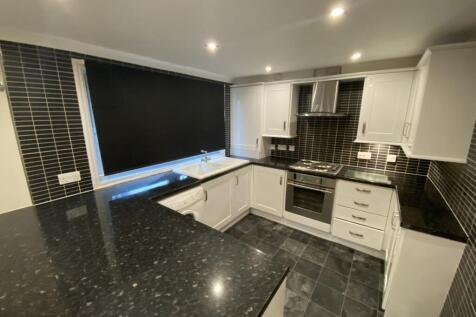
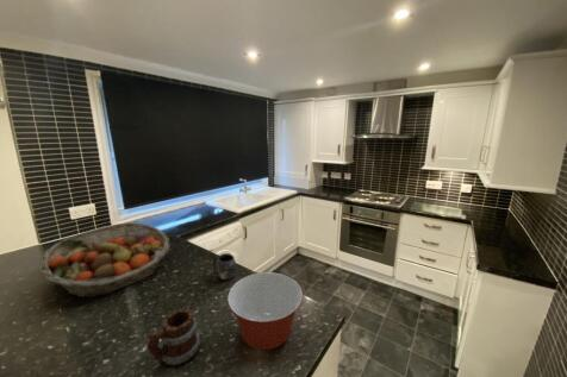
+ mixing bowl (266, 313)
+ mug (223, 266)
+ fruit basket (113, 256)
+ mug (174, 337)
